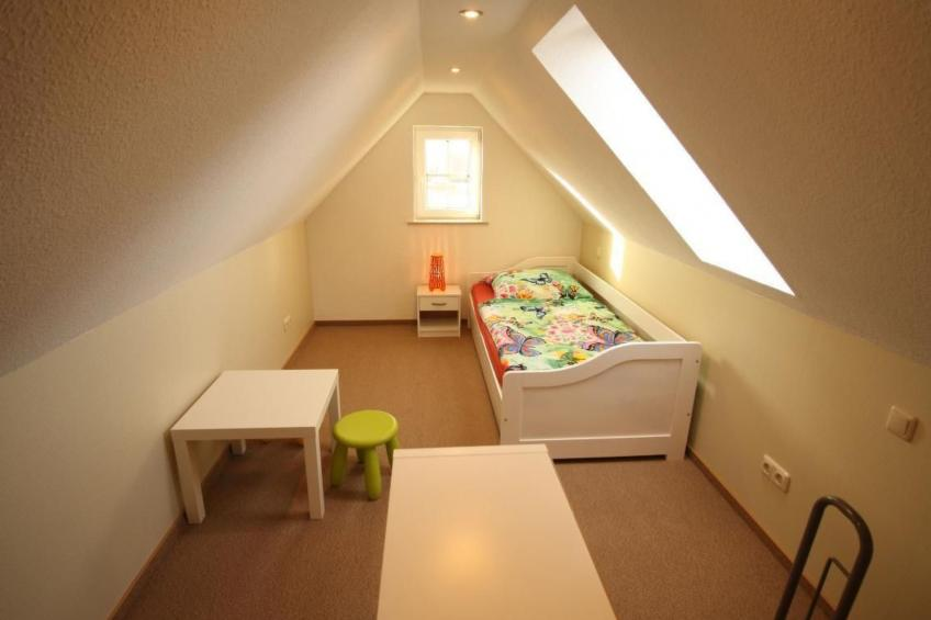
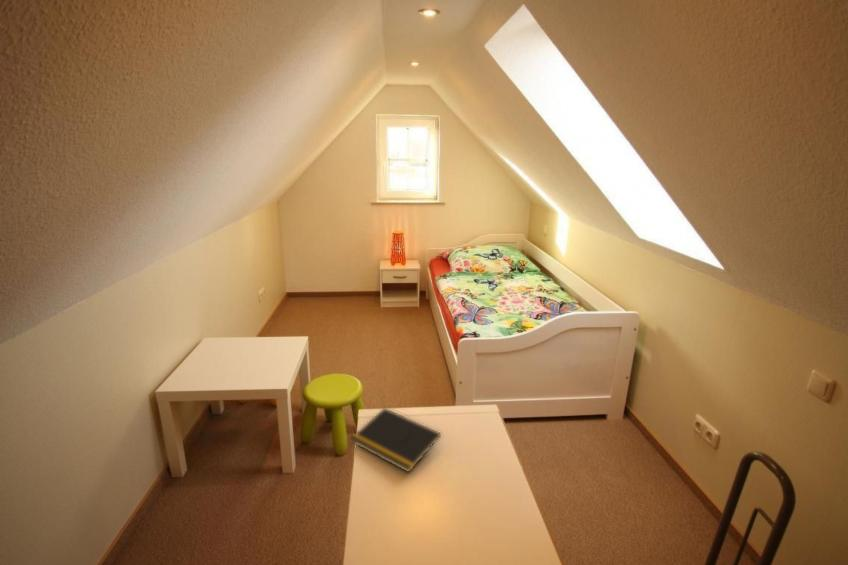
+ notepad (395, 437)
